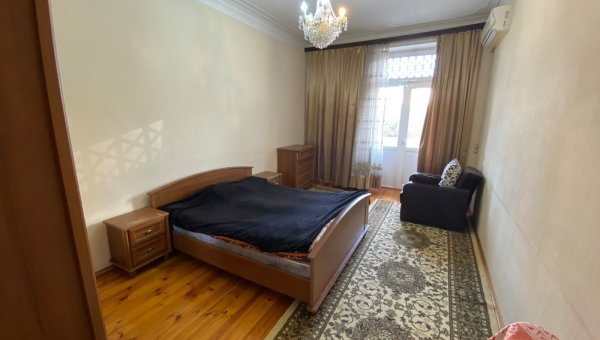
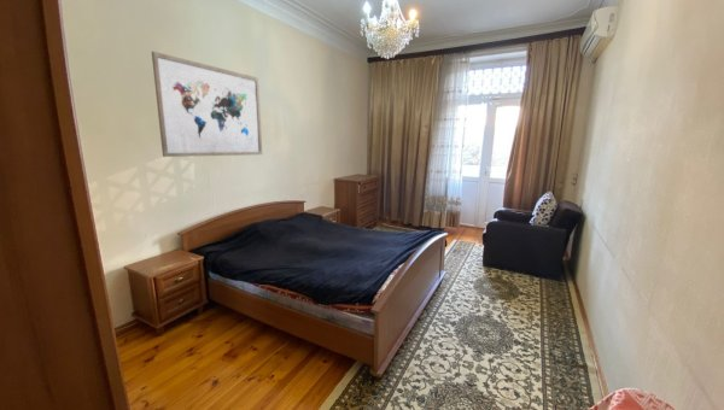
+ wall art (216, 112)
